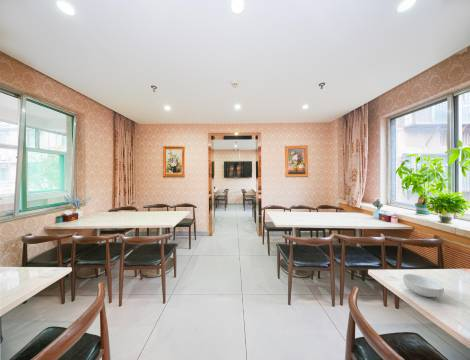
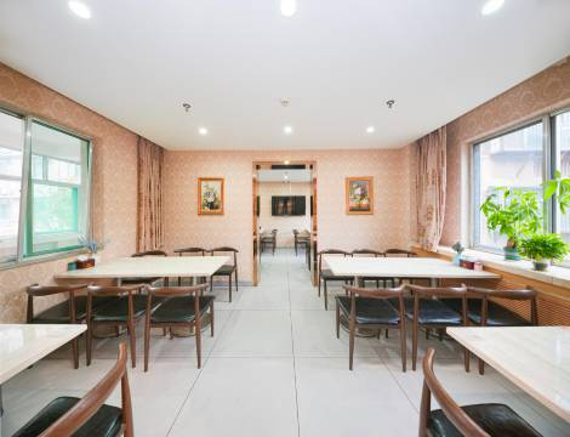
- cereal bowl (422, 286)
